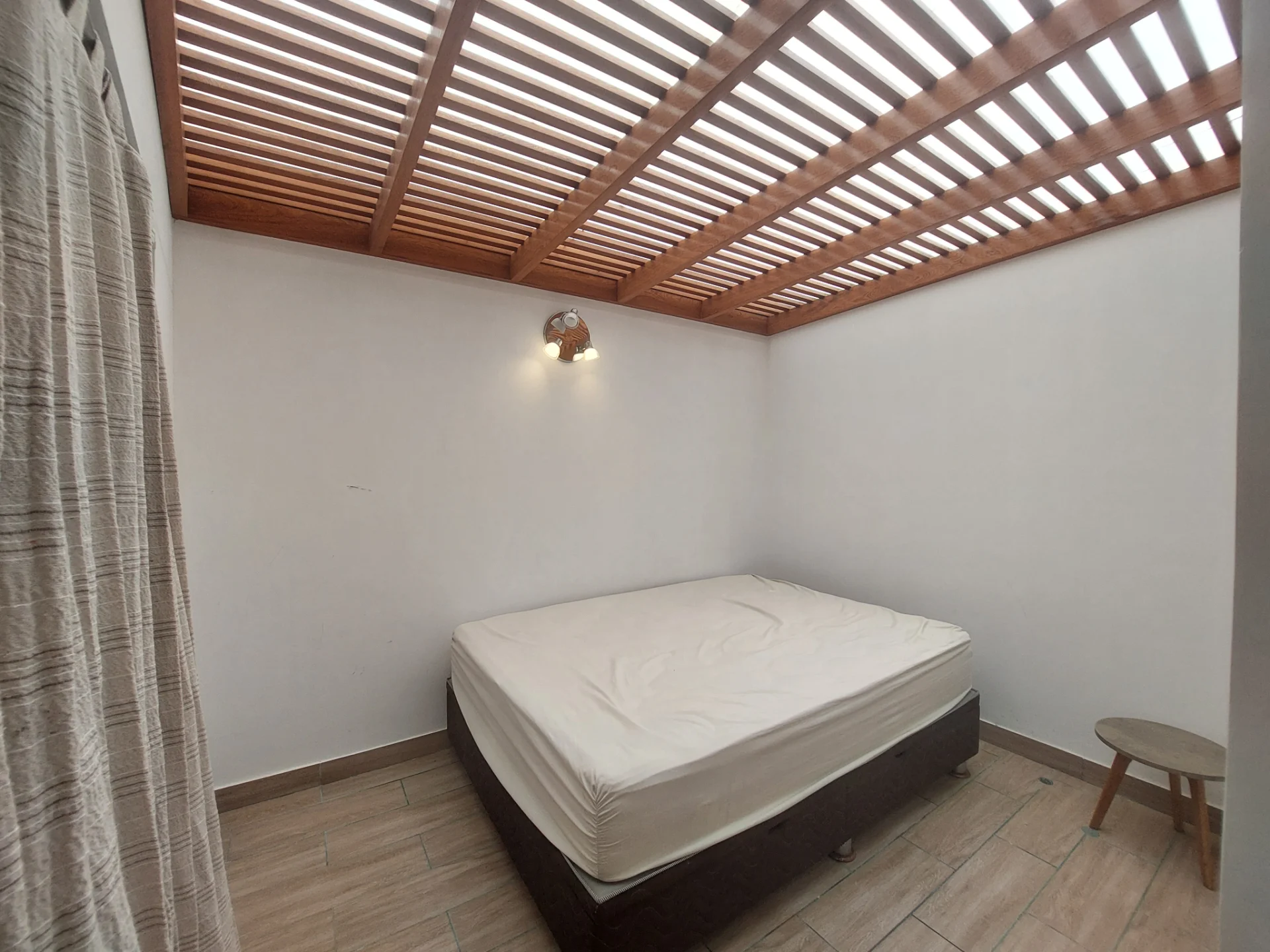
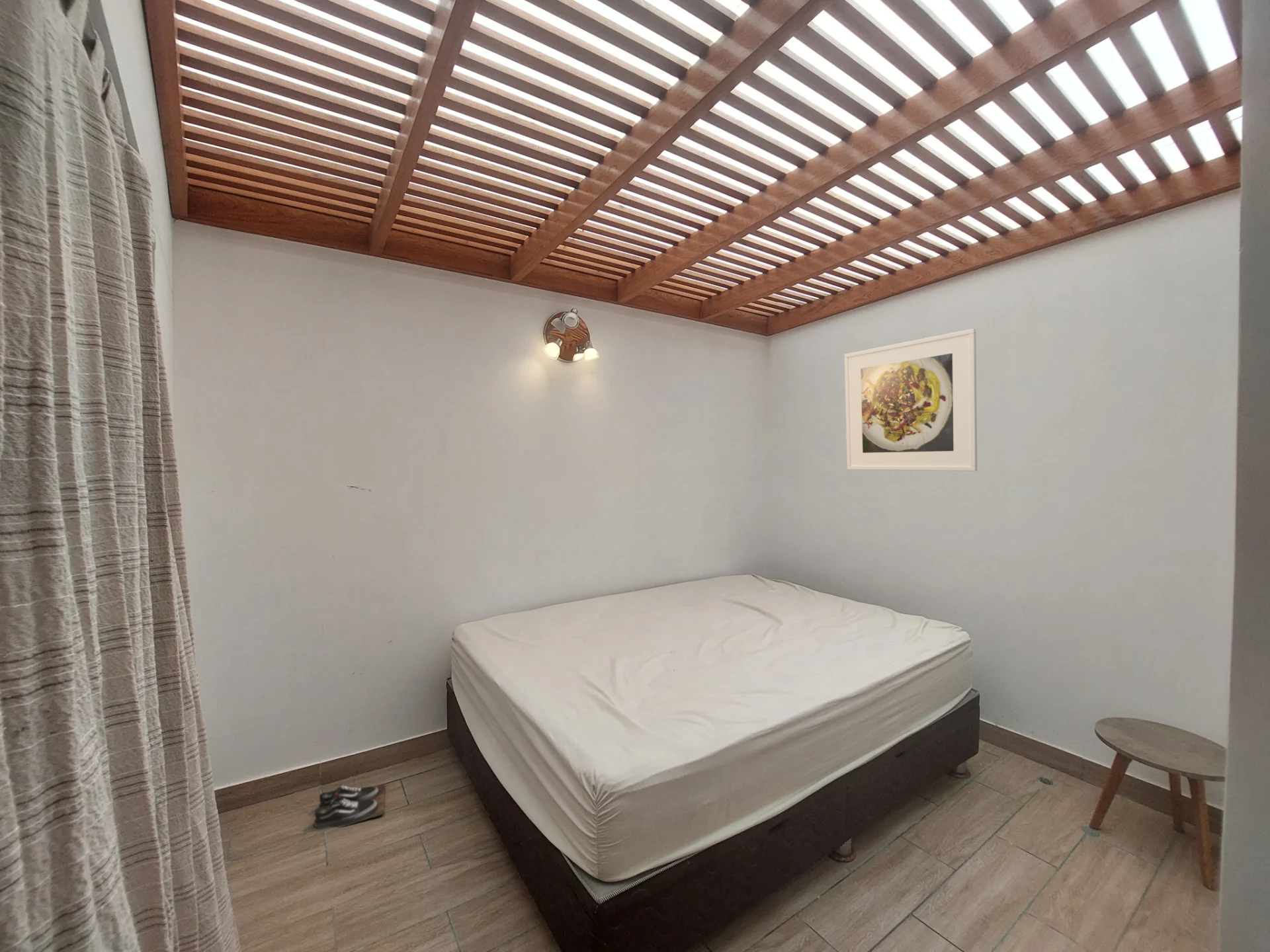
+ shoe (347, 799)
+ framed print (904, 407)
